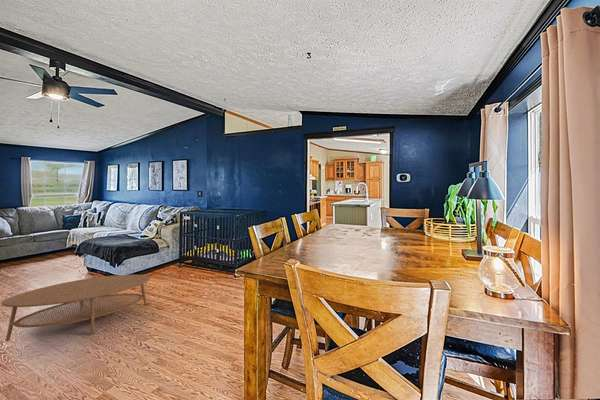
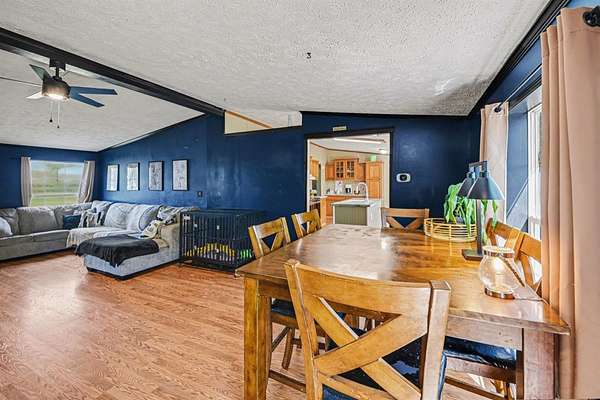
- coffee table (86, 303)
